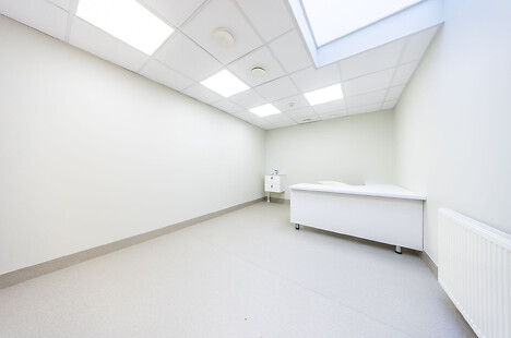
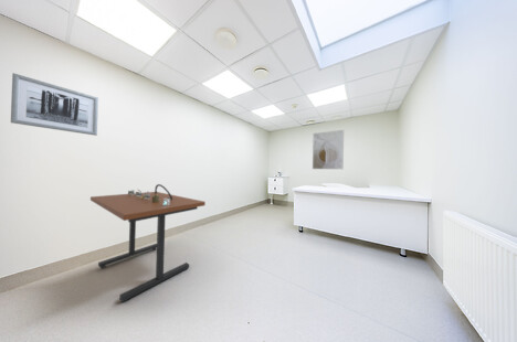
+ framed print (327, 150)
+ wall art (60, 108)
+ desk (145, 218)
